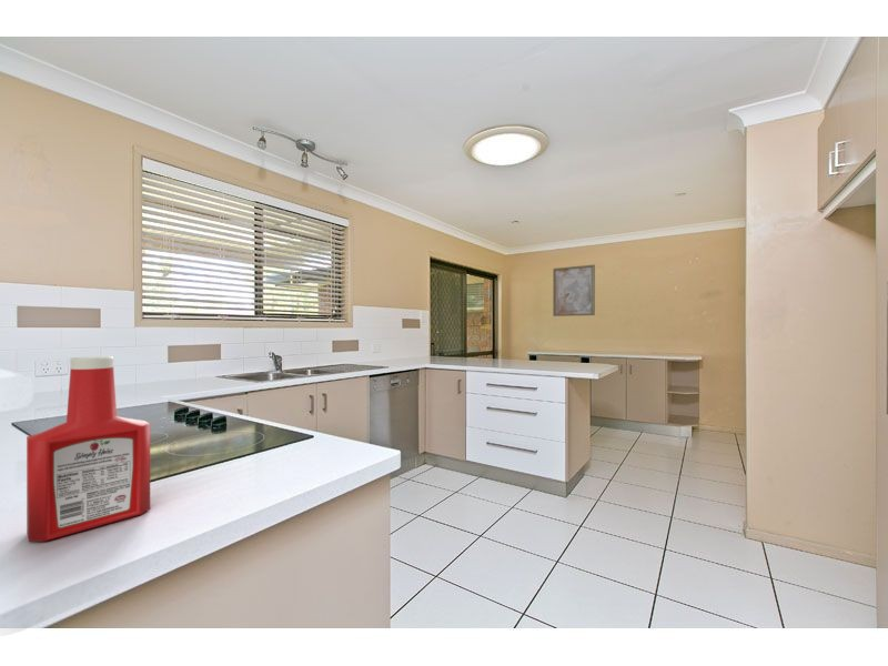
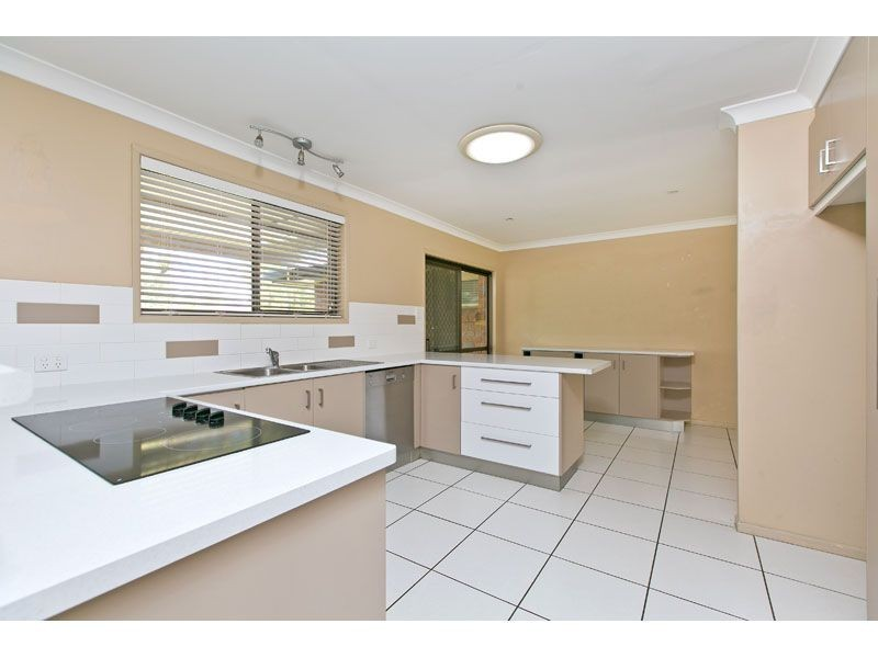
- soap bottle (92, 438)
- wall art (573, 291)
